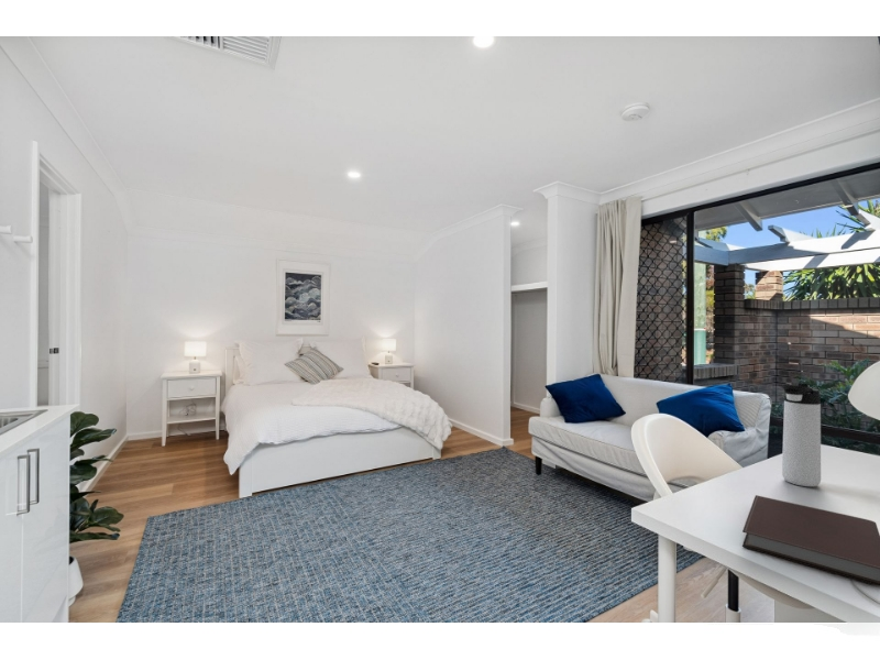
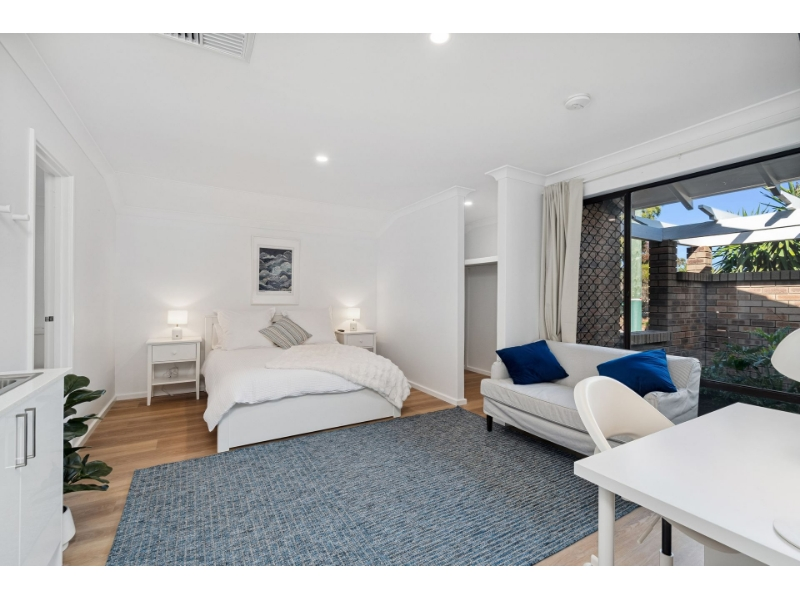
- notebook (811, 534)
- thermos bottle (799, 433)
